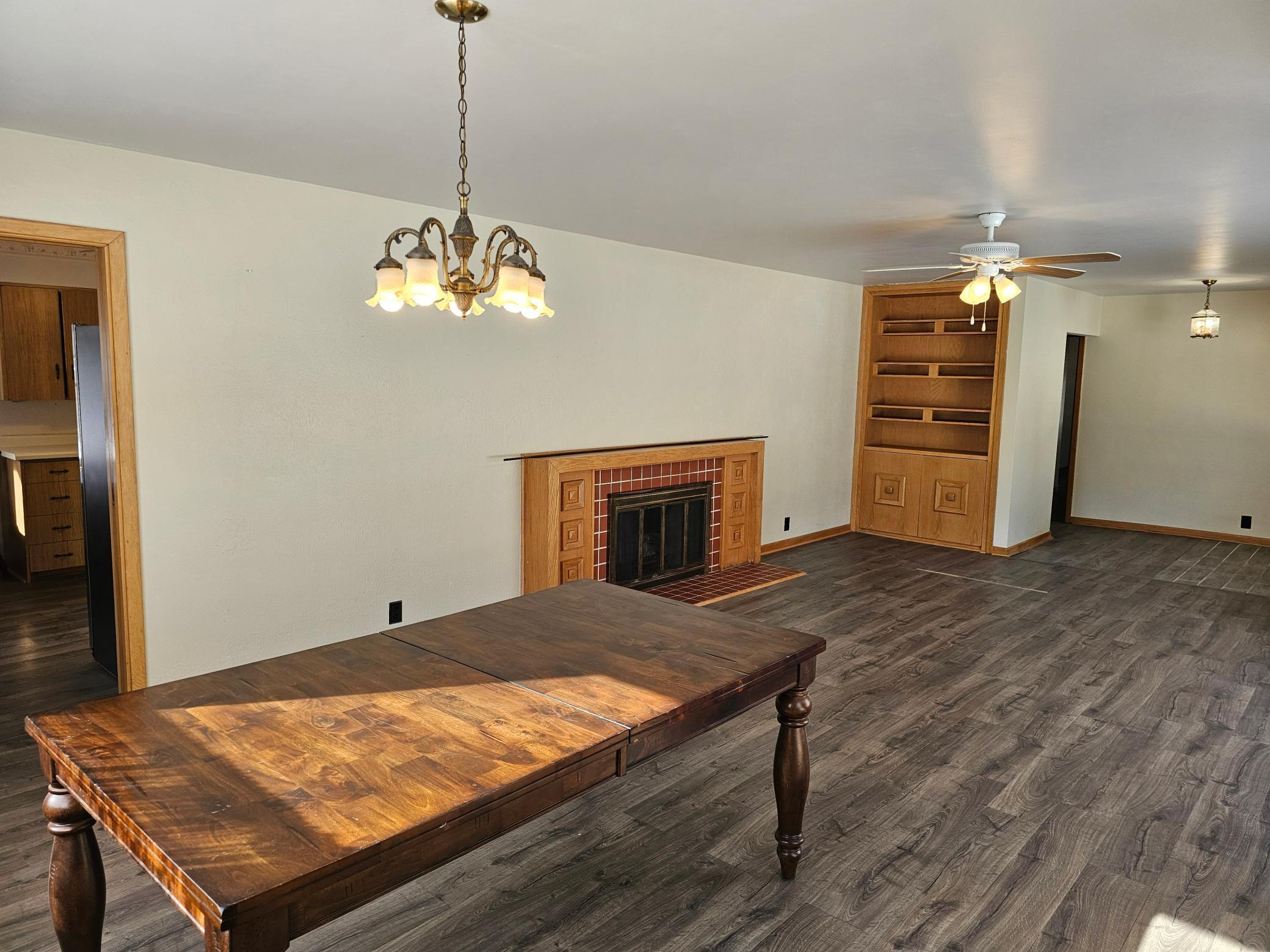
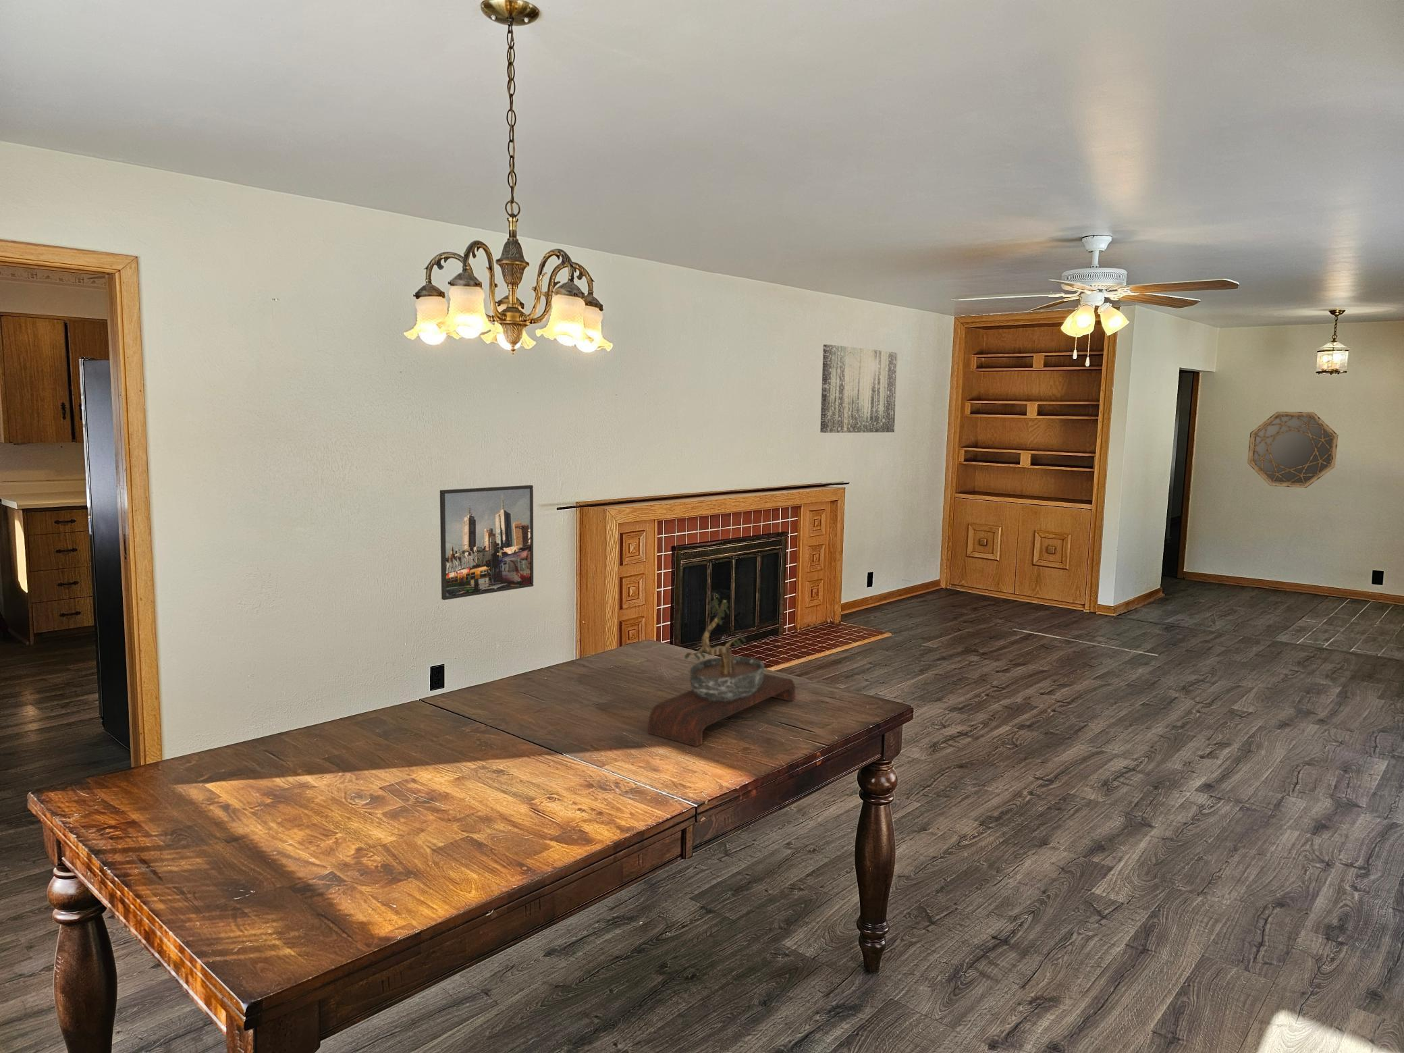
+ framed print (489, 540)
+ wall art (860, 390)
+ bonsai tree (727, 655)
+ home mirror (1291, 449)
